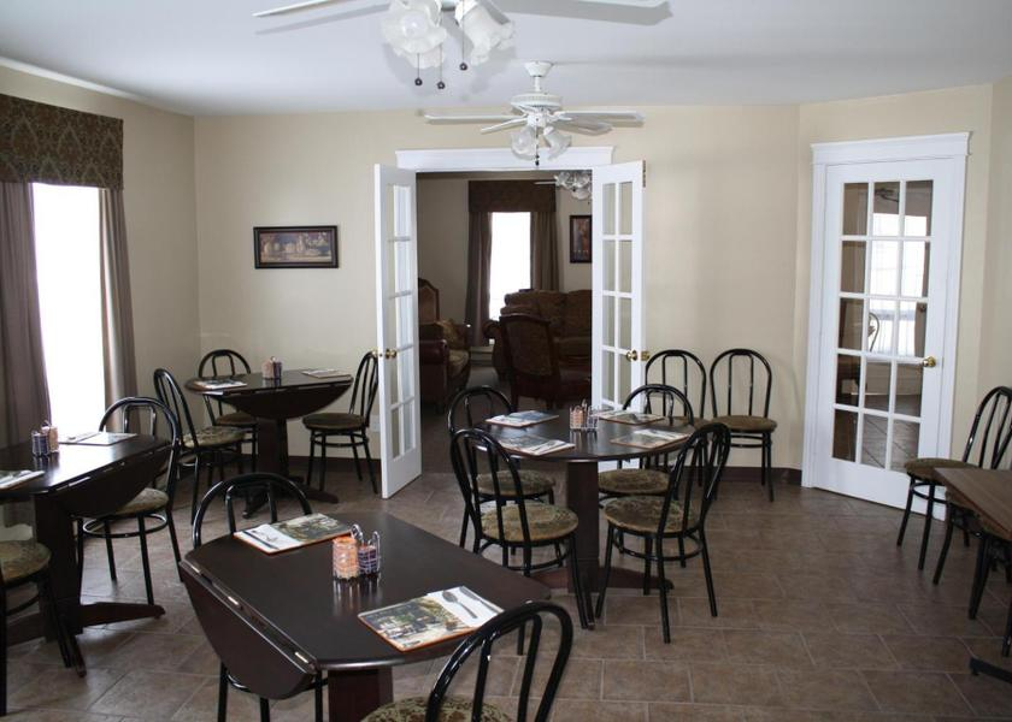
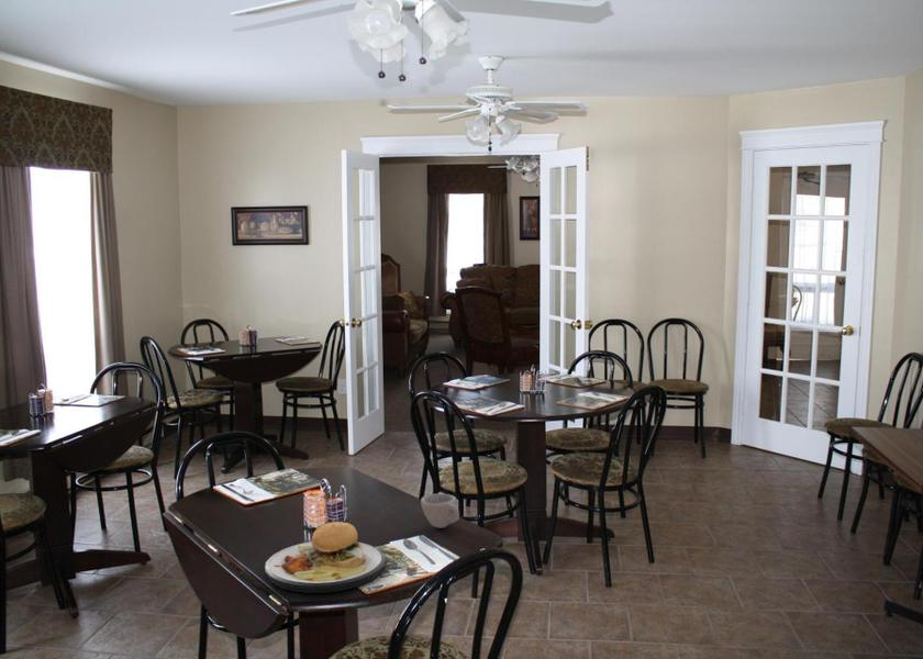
+ plate (324, 539)
+ cup (443, 513)
